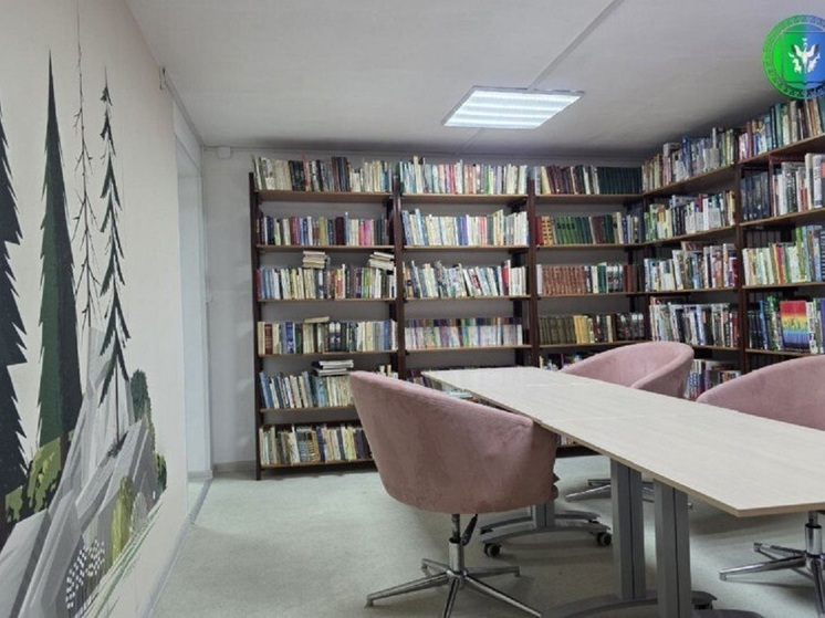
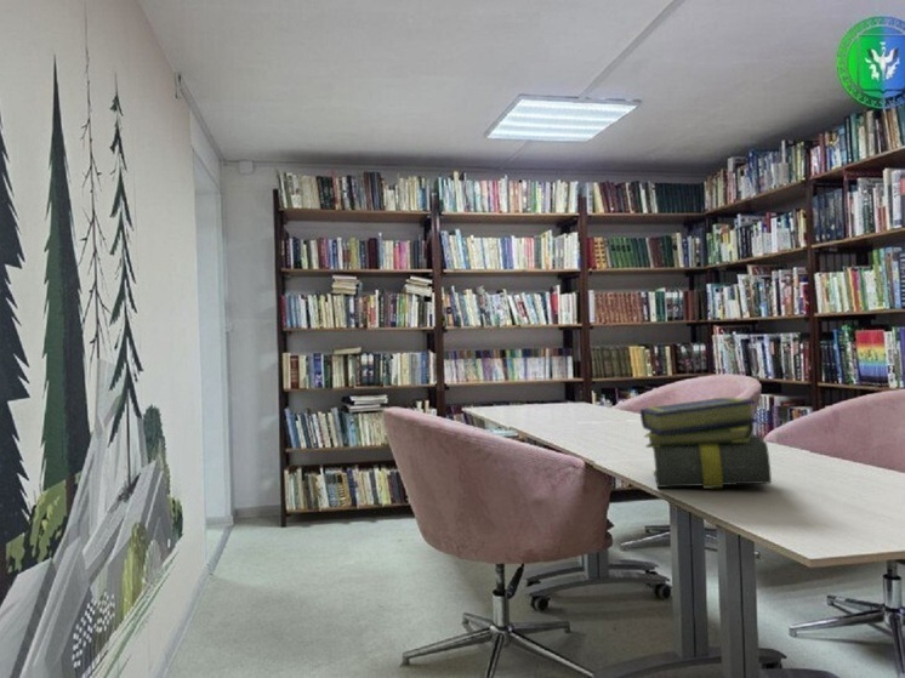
+ stack of books (700, 440)
